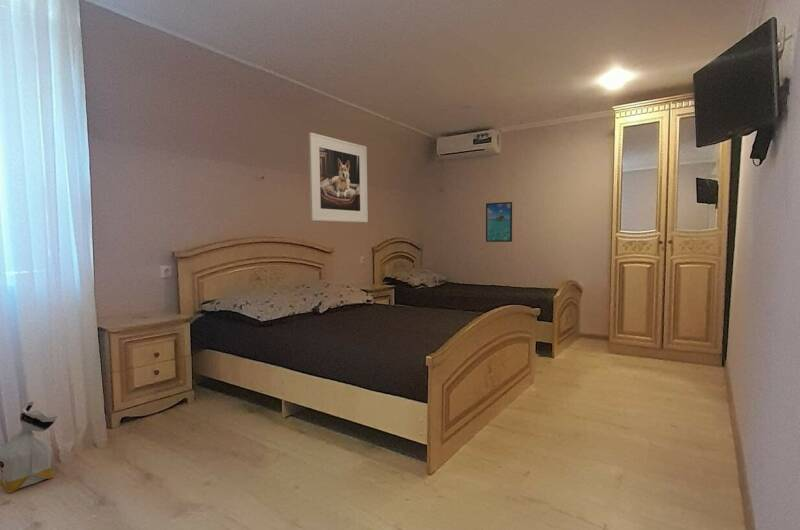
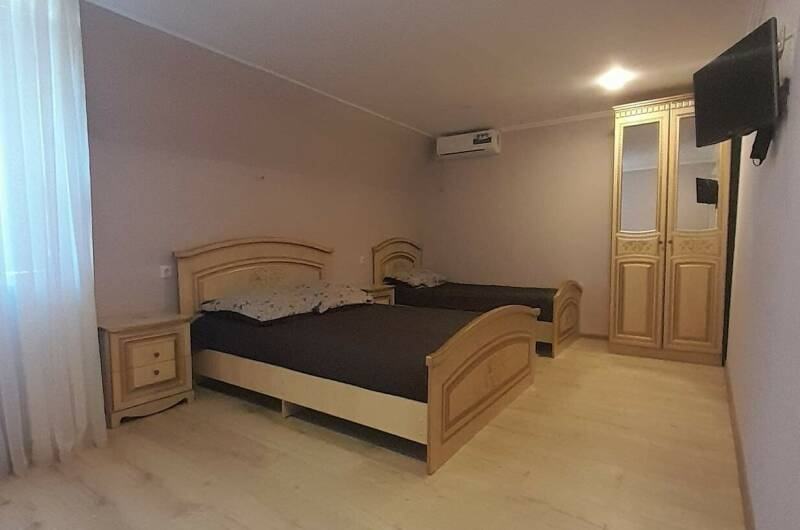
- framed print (340, 181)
- bag (26, 441)
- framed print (498, 222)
